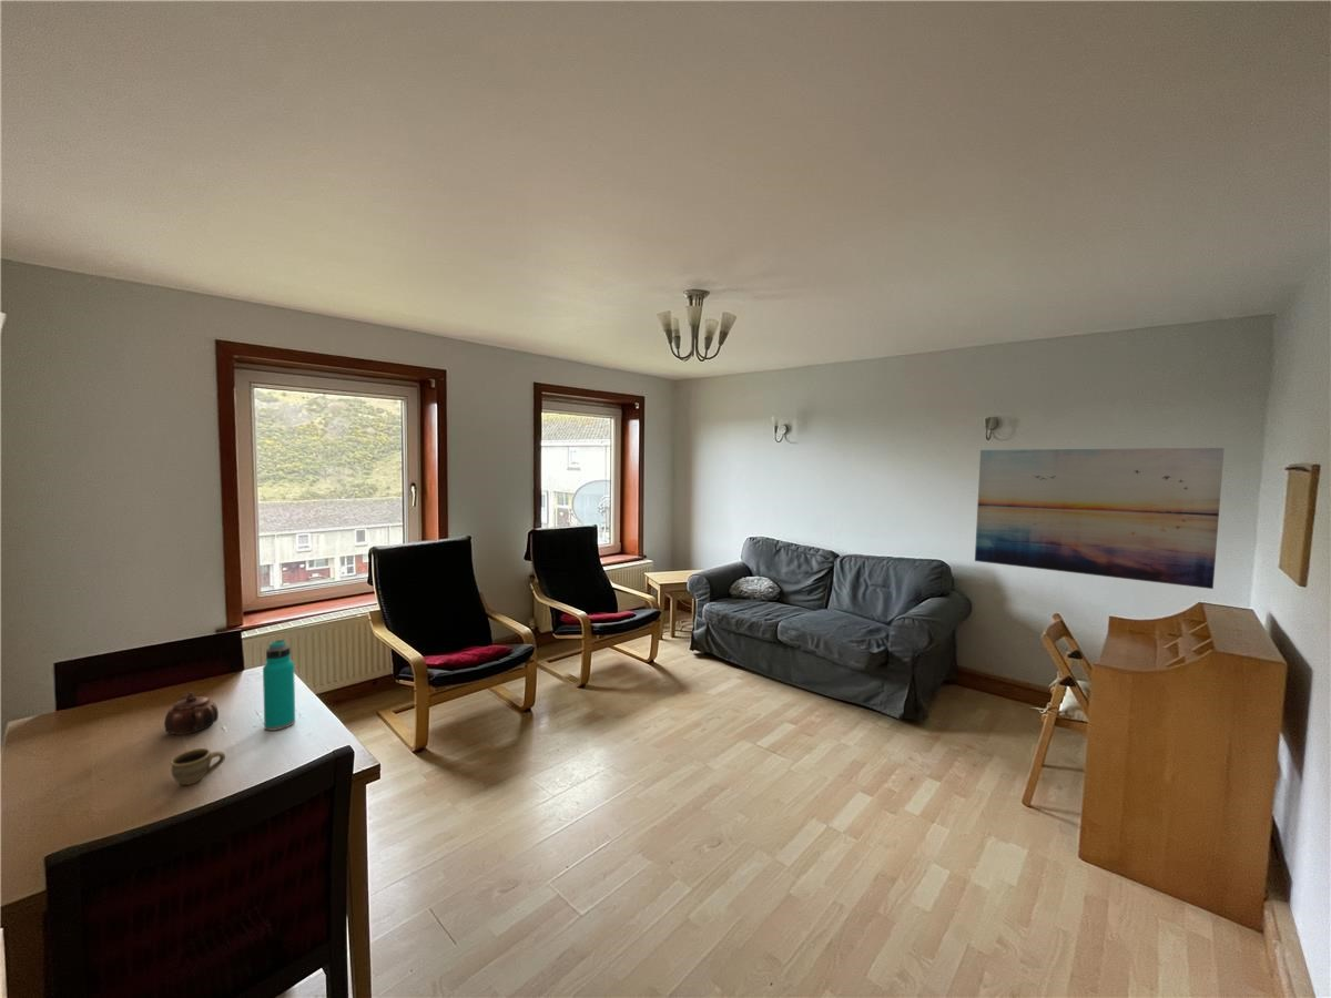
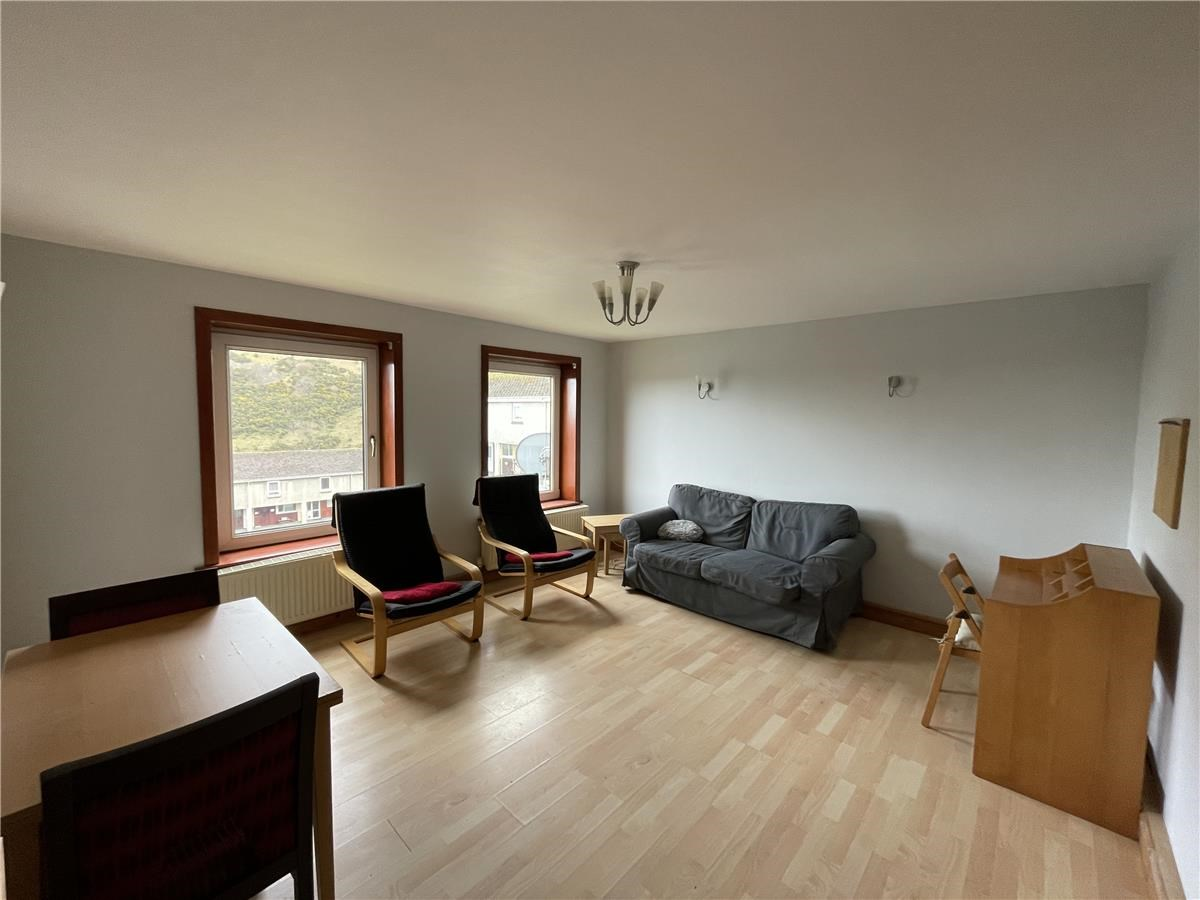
- water bottle (278, 683)
- wall art (1084, 511)
- teapot (191, 710)
- cup (199, 766)
